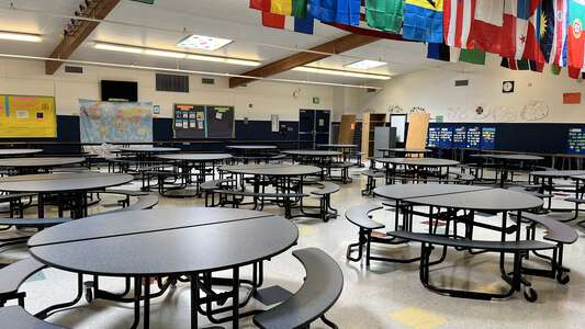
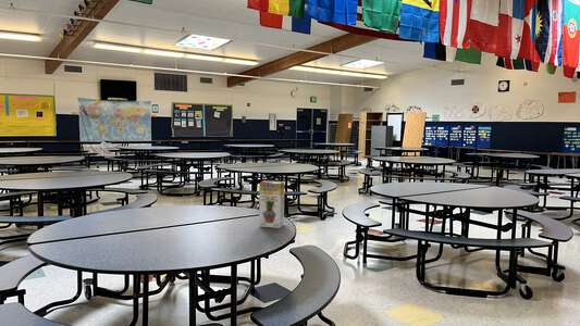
+ juice box (271, 203)
